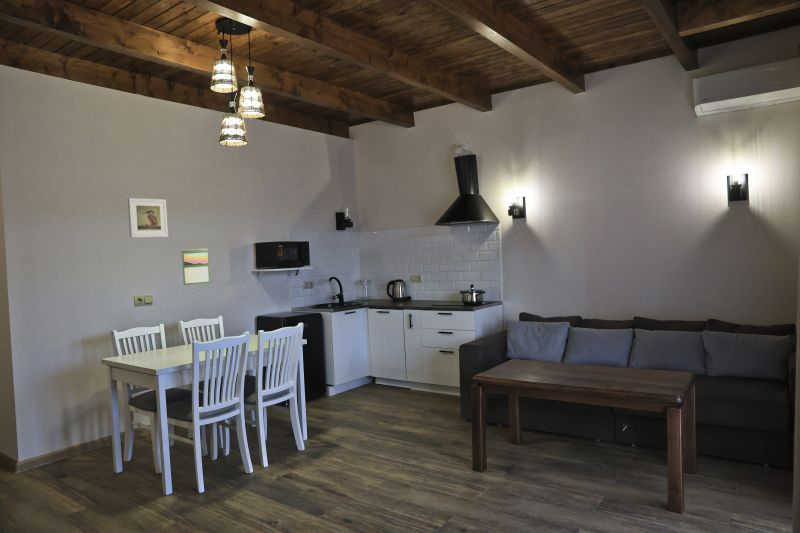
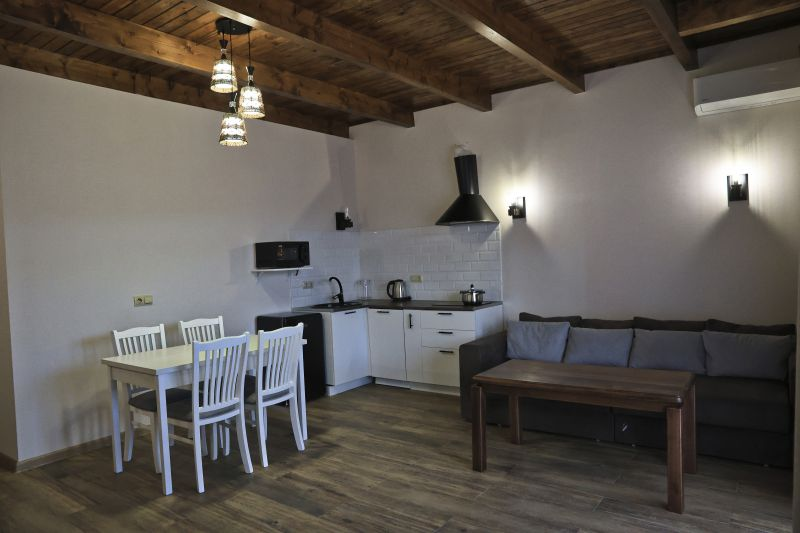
- calendar (196, 266)
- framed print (148, 218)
